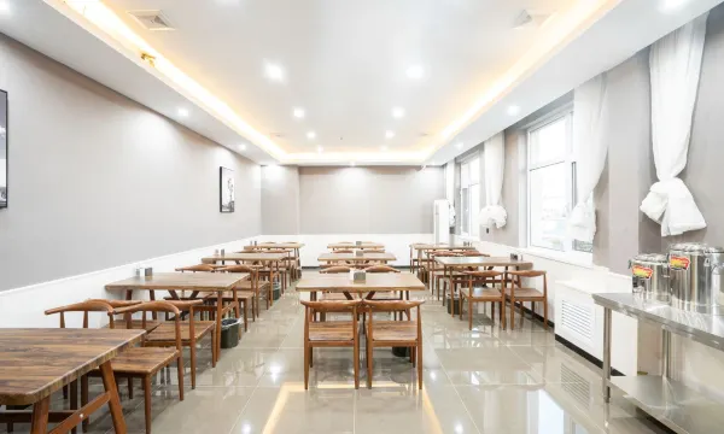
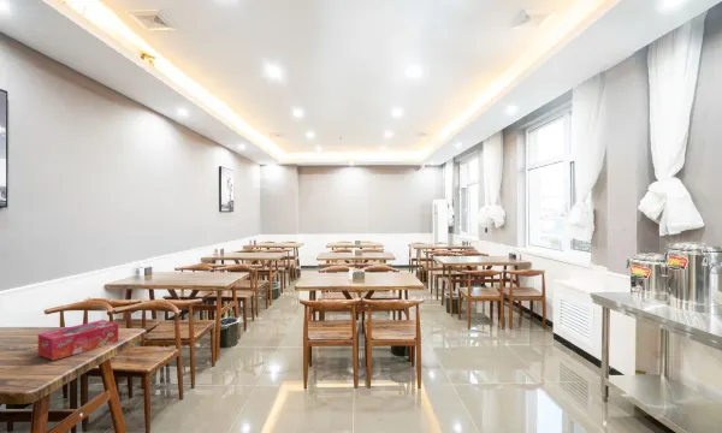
+ tissue box (79, 338)
